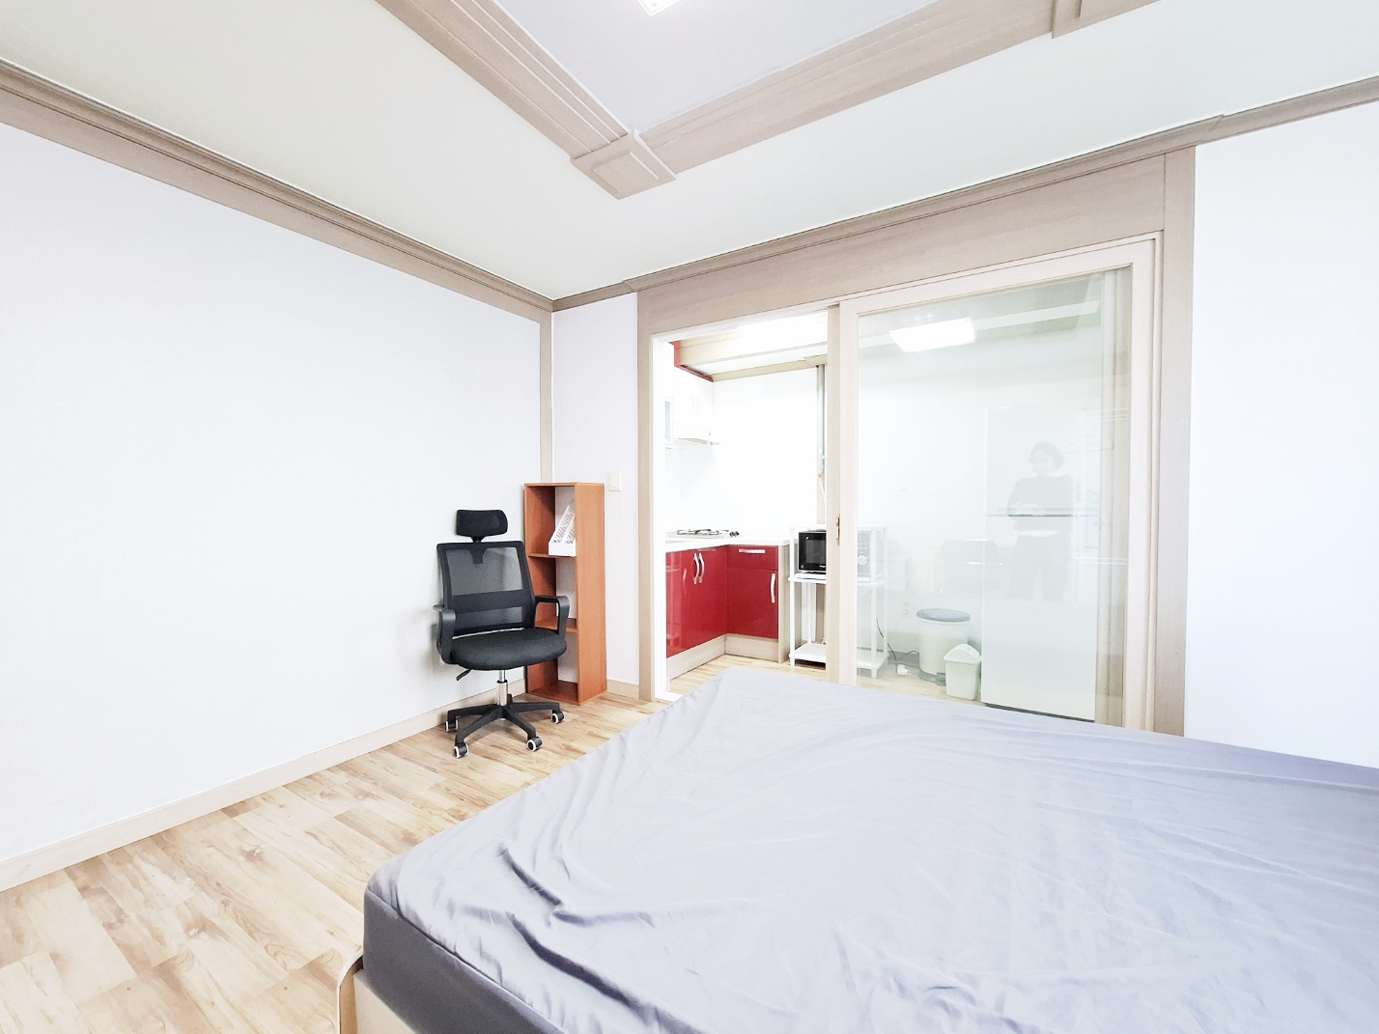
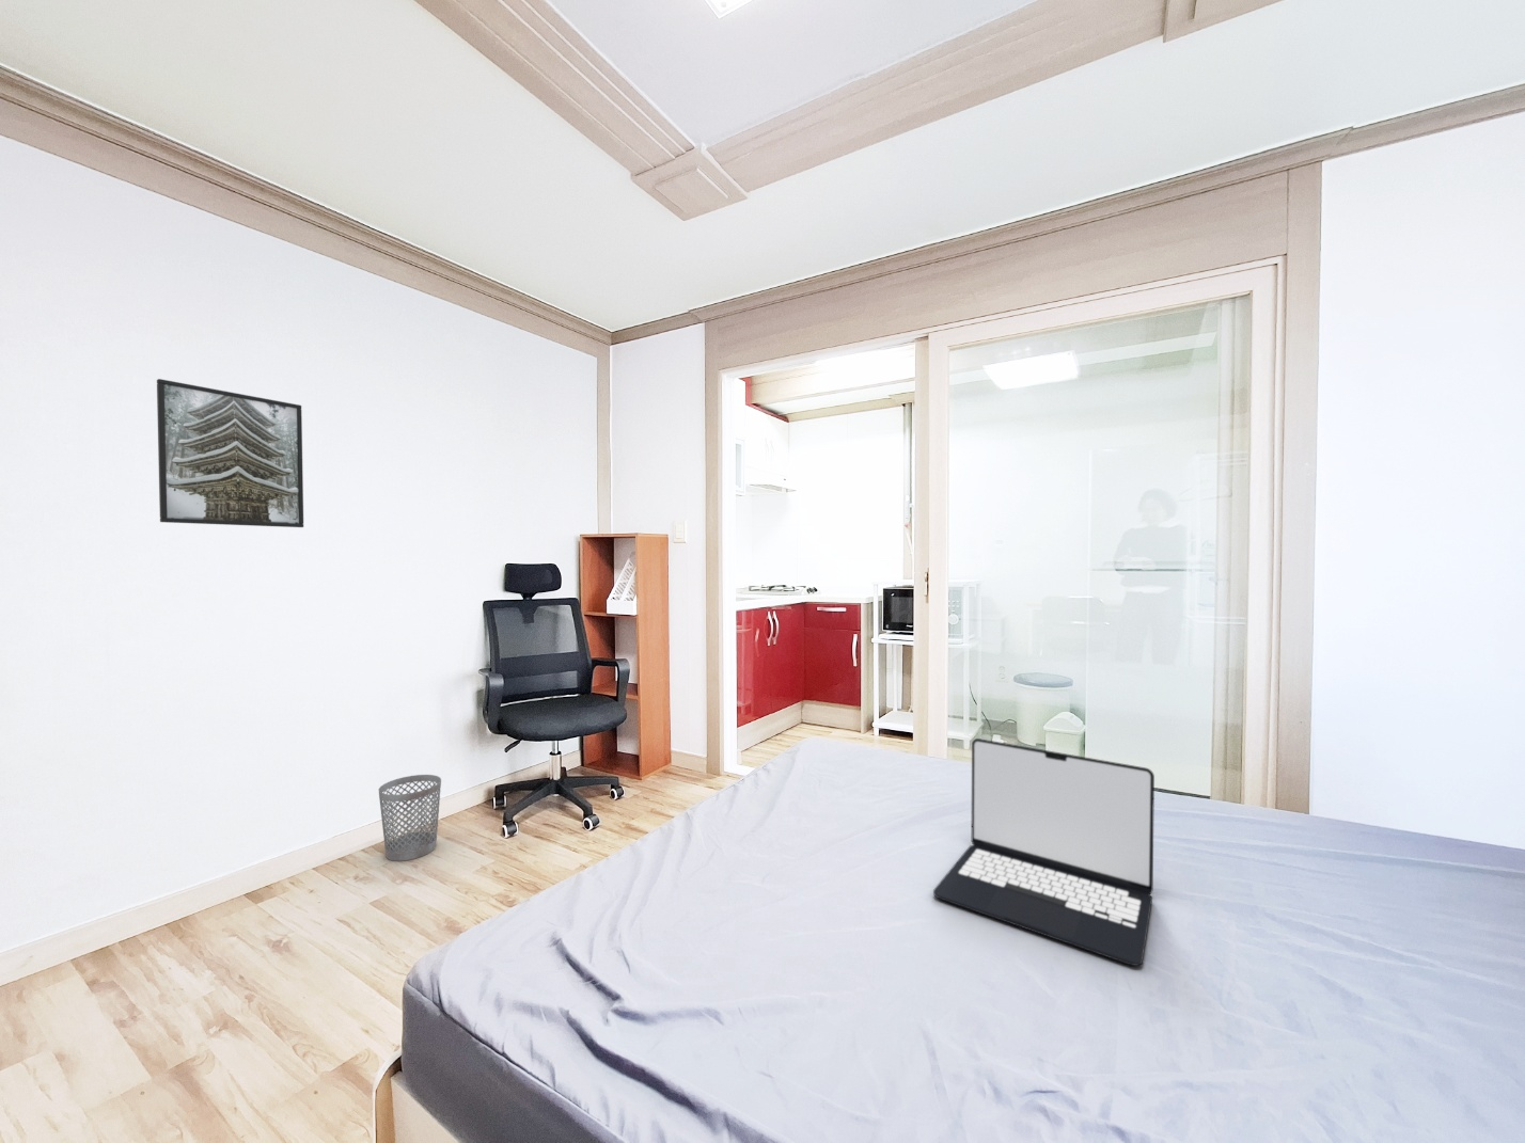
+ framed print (237, 459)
+ wastebasket (411, 816)
+ laptop (1041, 833)
